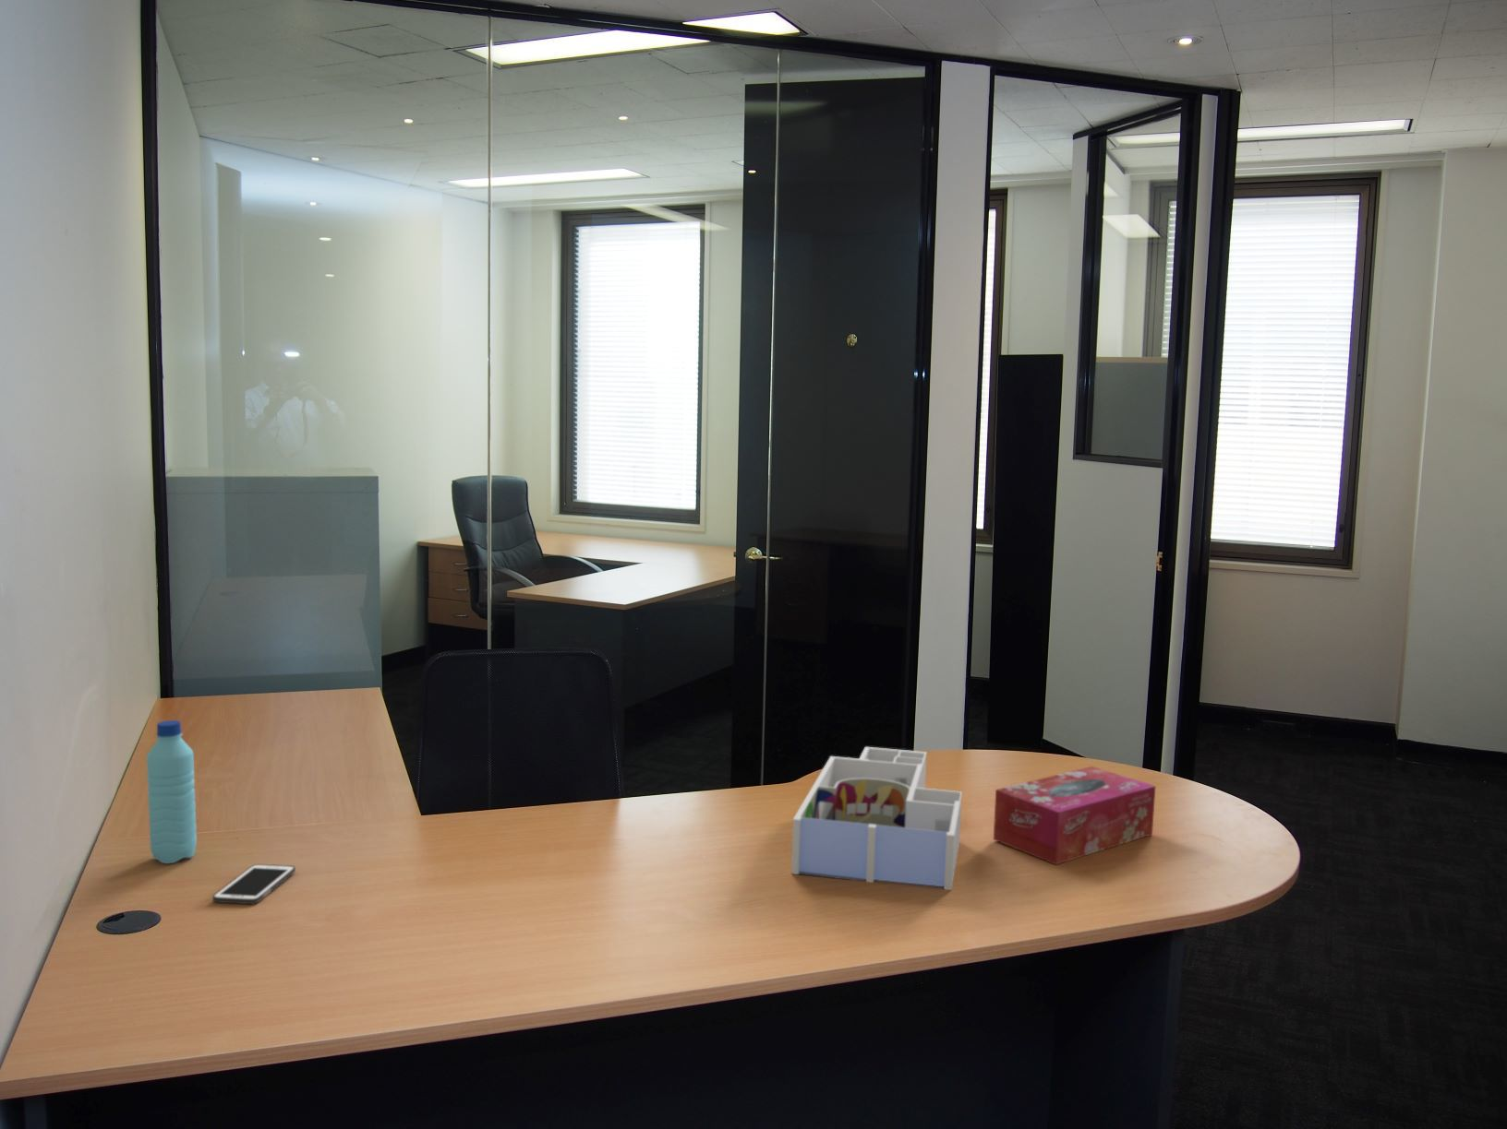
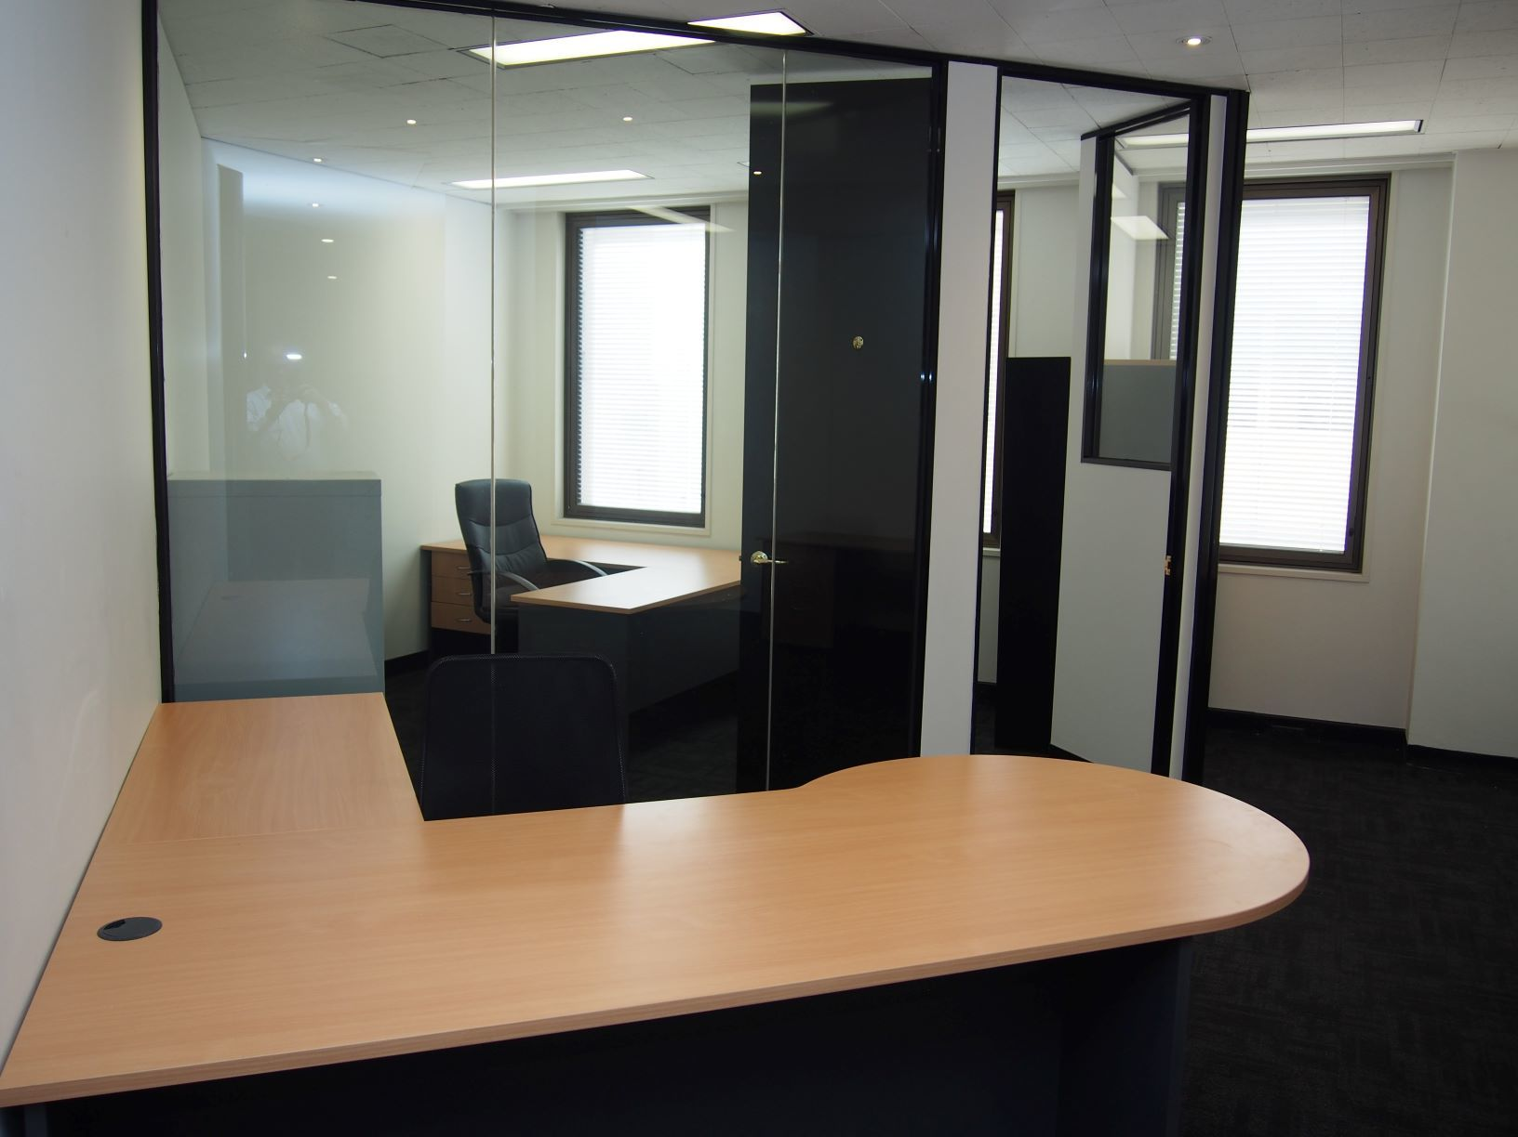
- water bottle (171, 791)
- desk organizer (888, 809)
- tissue box (1075, 811)
- cell phone (255, 884)
